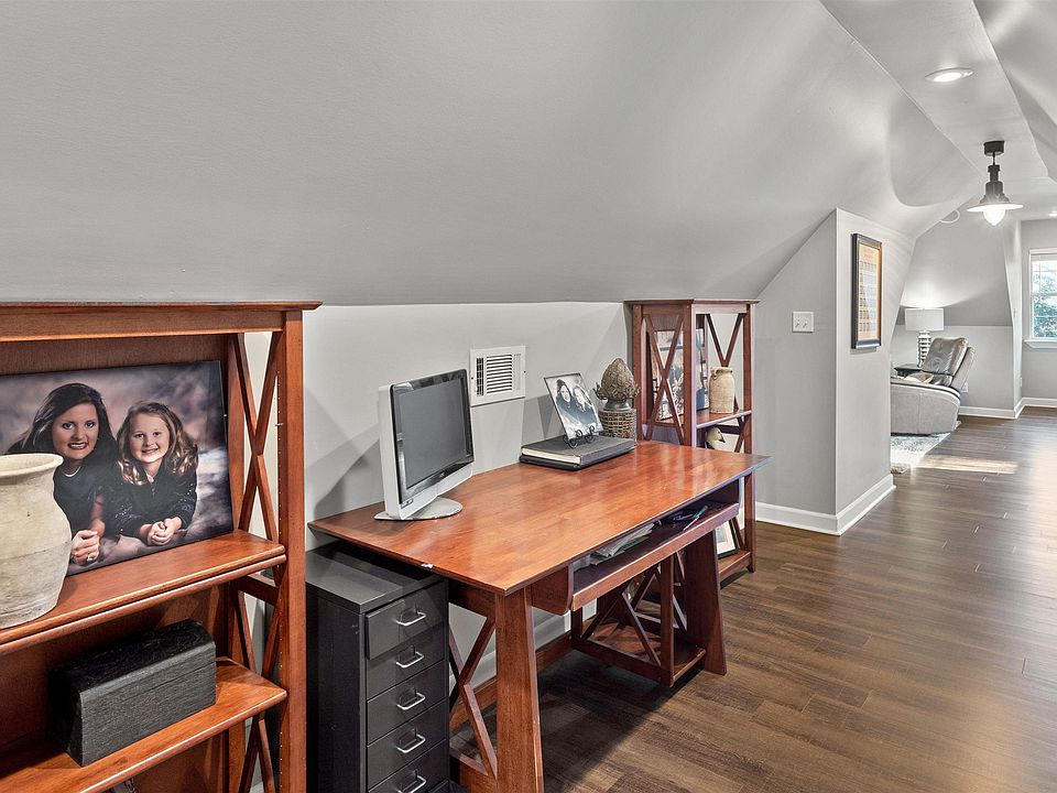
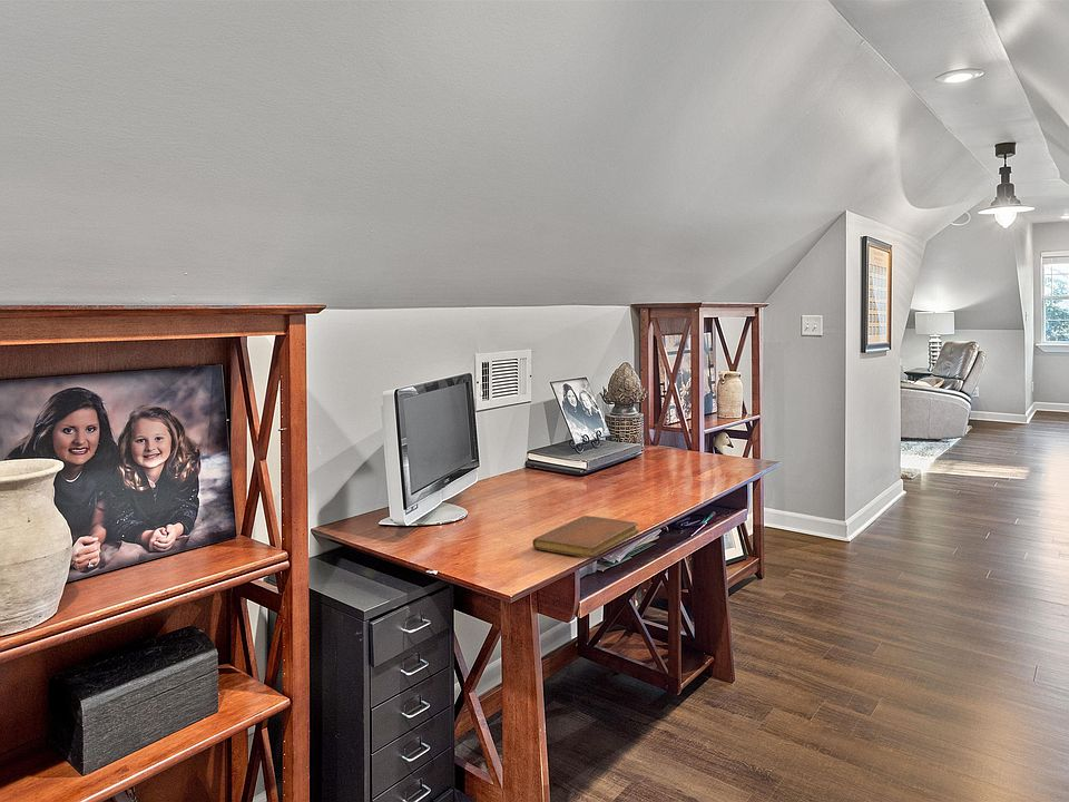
+ notebook (587, 535)
